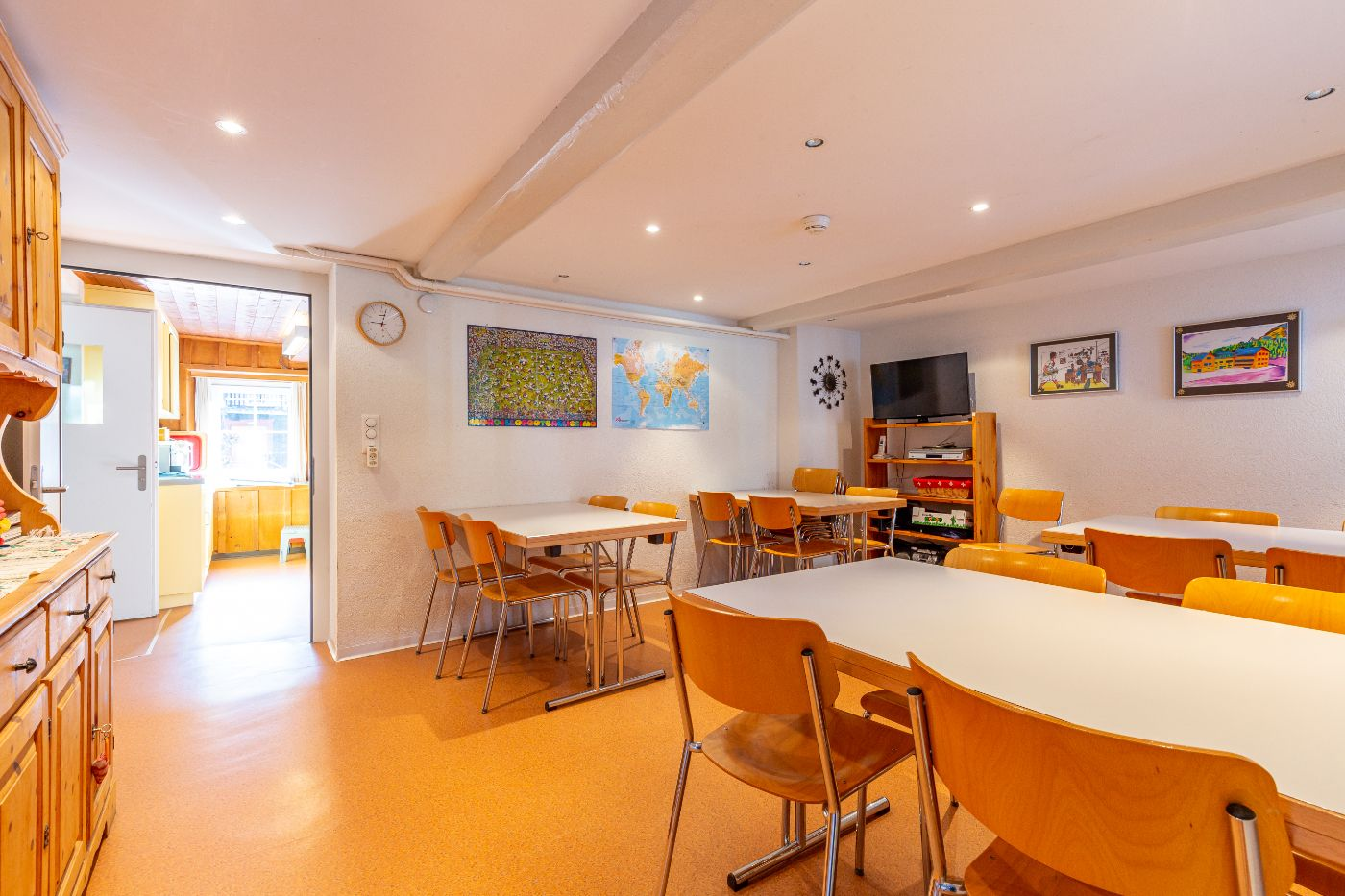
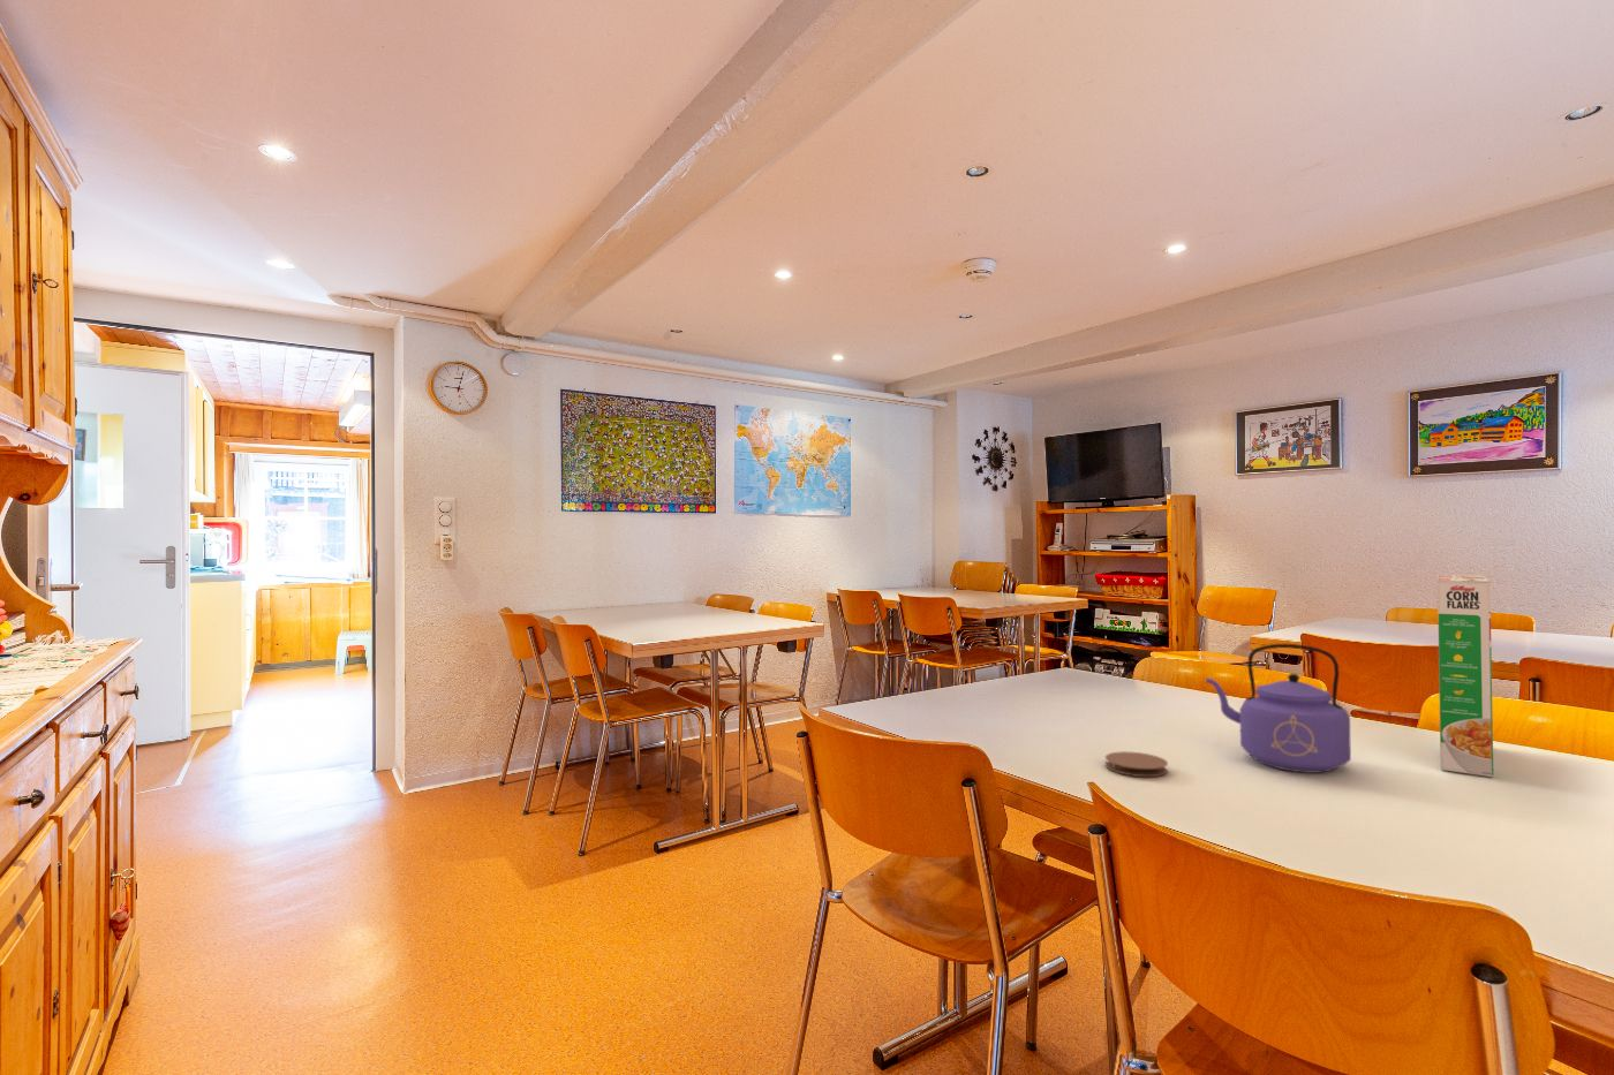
+ coaster (1135, 763)
+ kettle (1274, 701)
+ cereal box (1463, 667)
